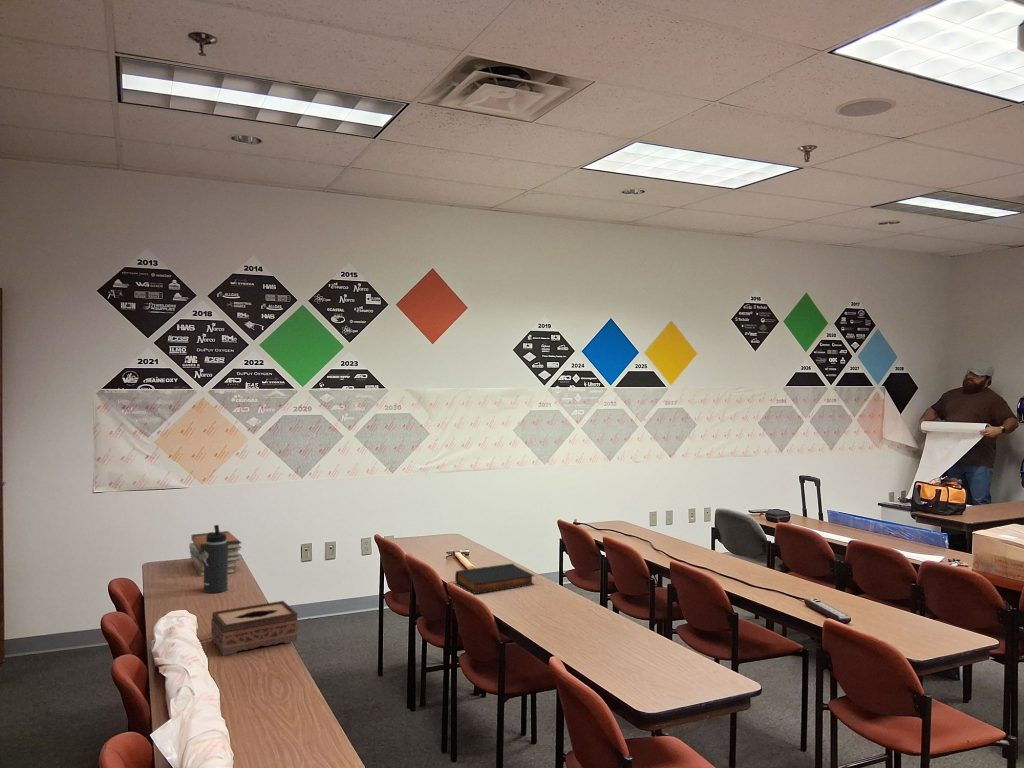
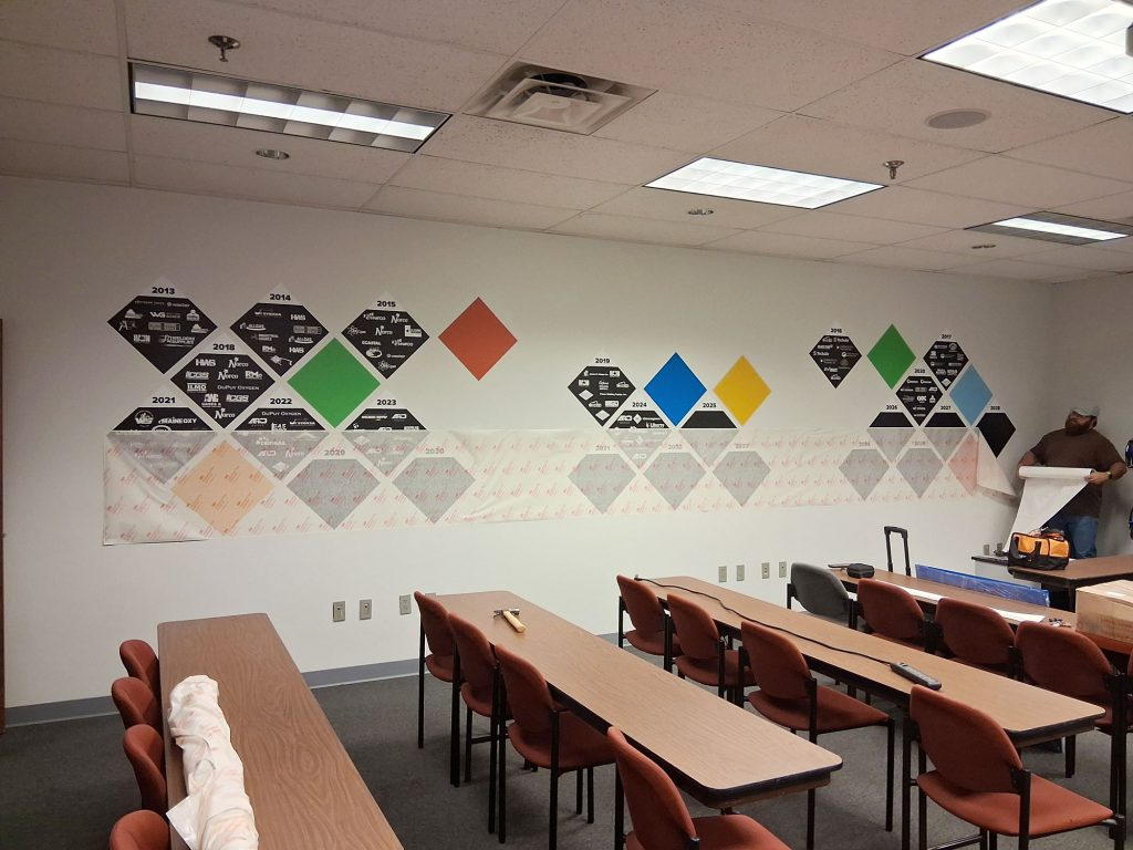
- book (494, 577)
- thermos bottle (215, 556)
- tissue box (254, 626)
- book stack (203, 552)
